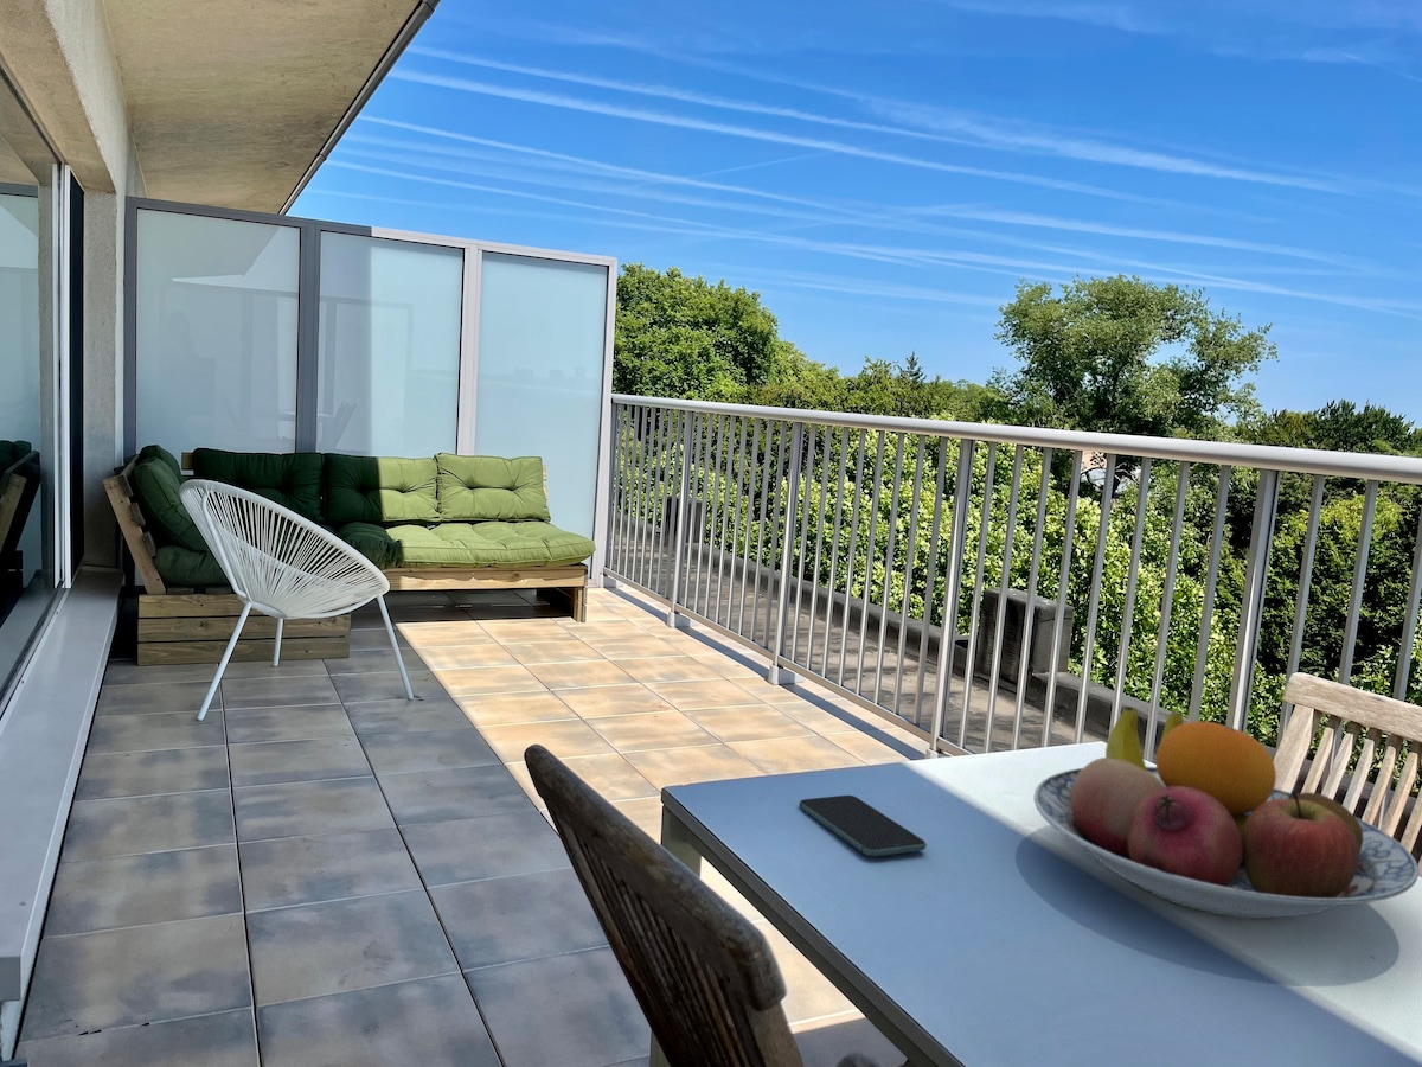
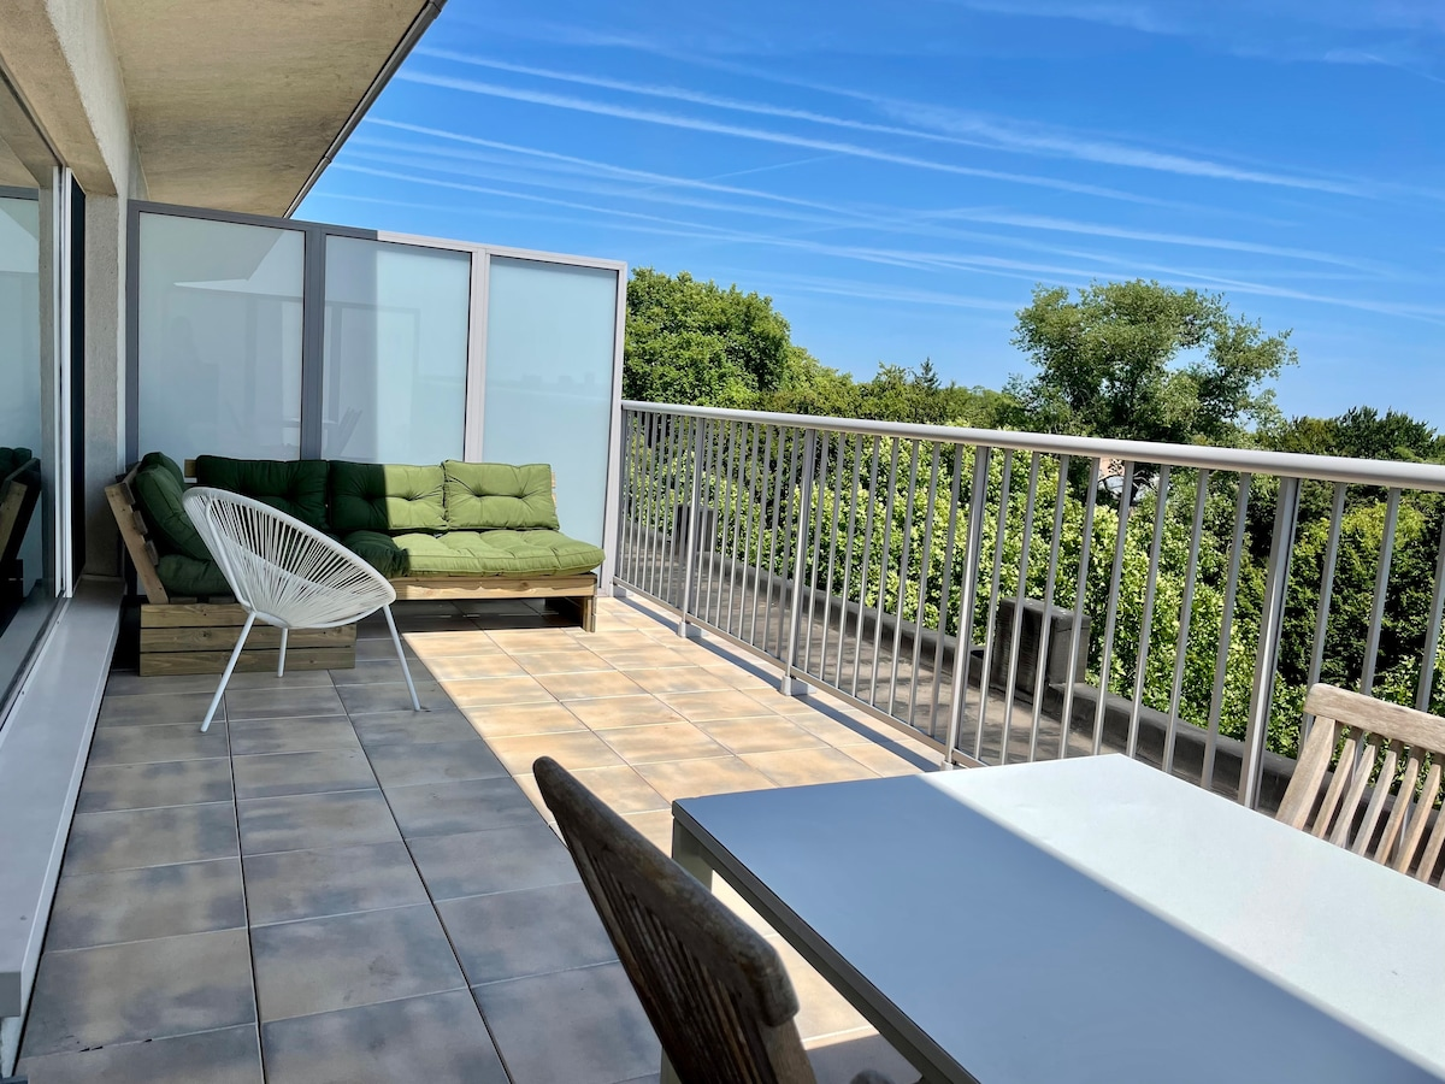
- smartphone (859, 823)
- fruit bowl (1216, 809)
